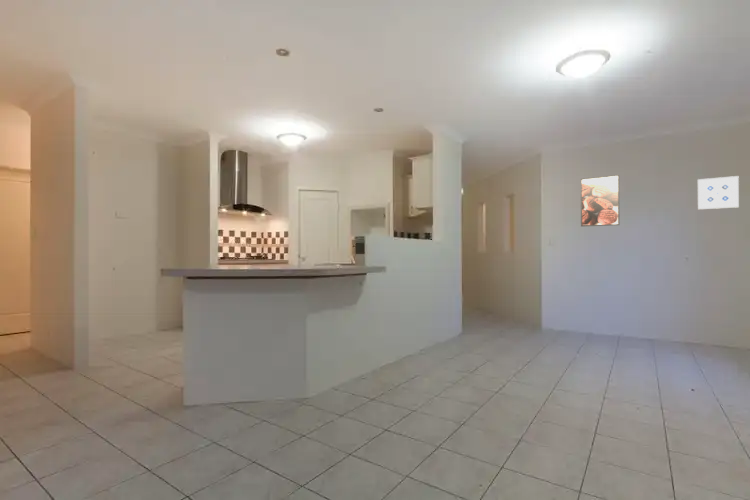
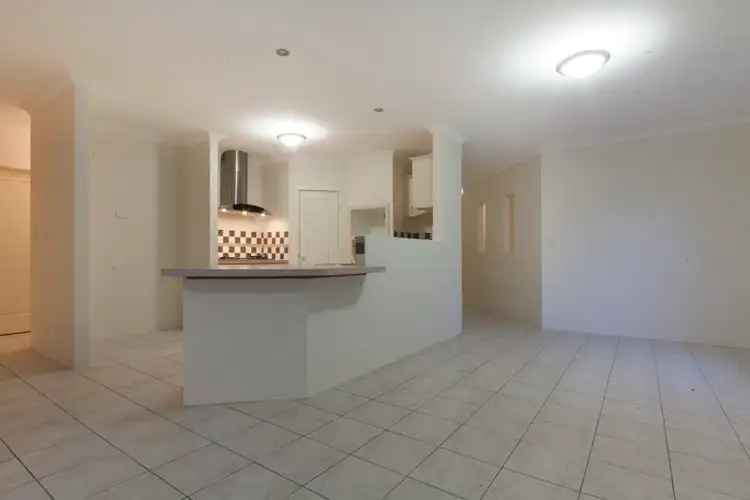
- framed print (599, 201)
- wall art (717, 193)
